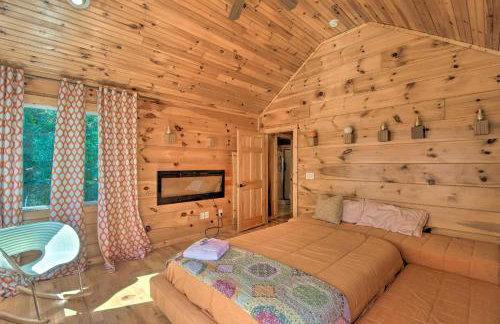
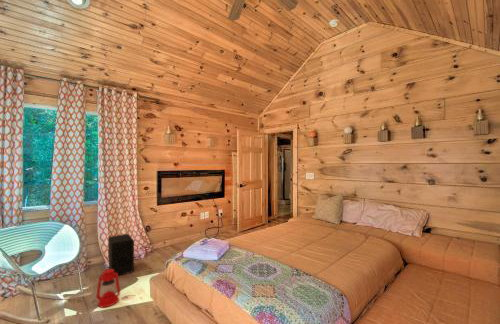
+ speaker (120, 253)
+ lantern (107, 285)
